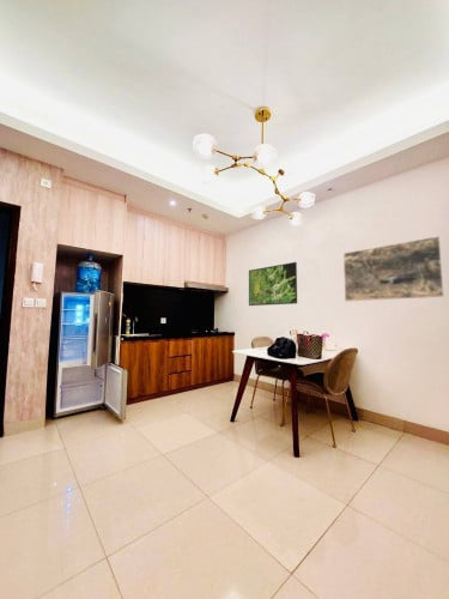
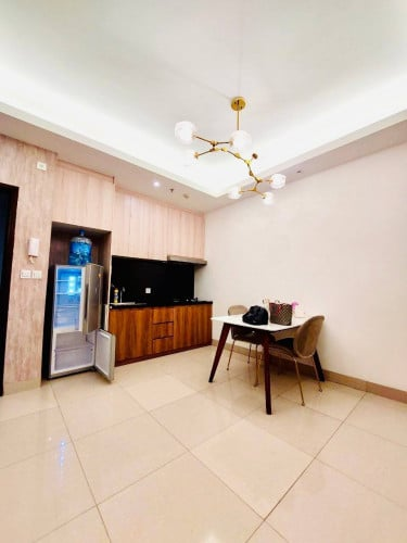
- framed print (387, 272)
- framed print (271, 285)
